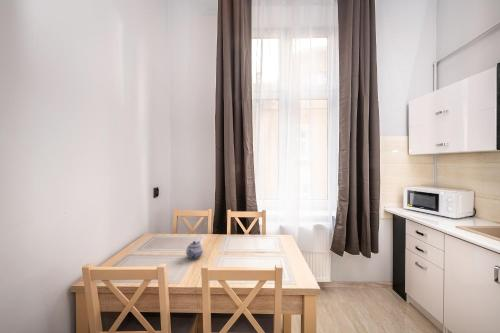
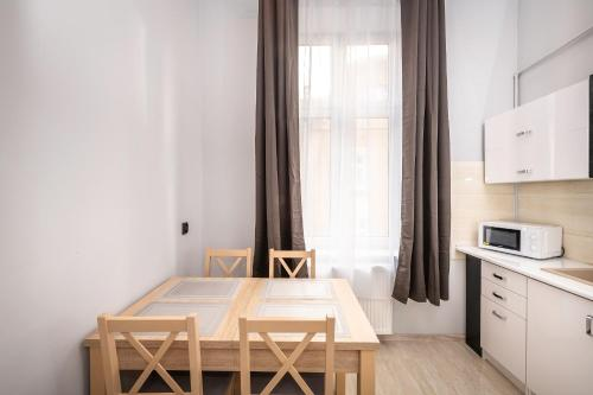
- teapot (194, 249)
